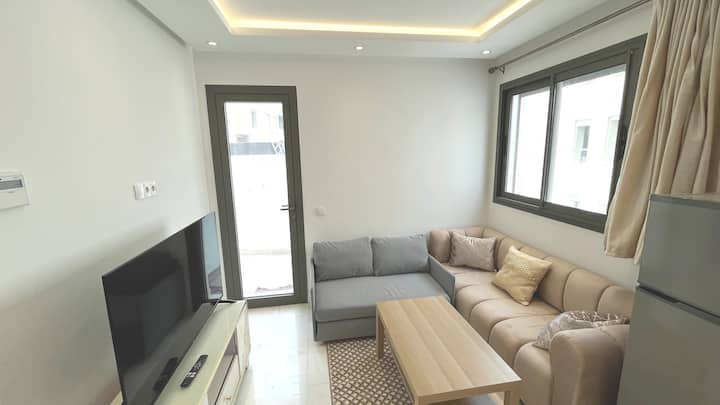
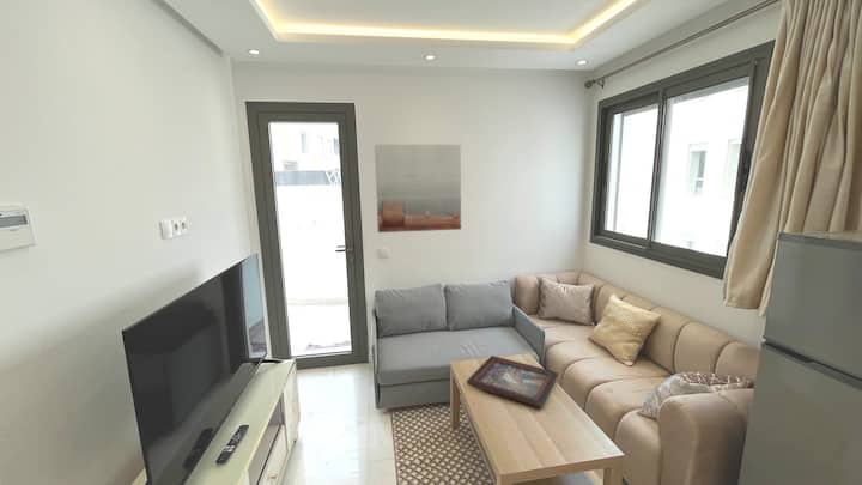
+ decorative tray (512, 378)
+ wall art (419, 188)
